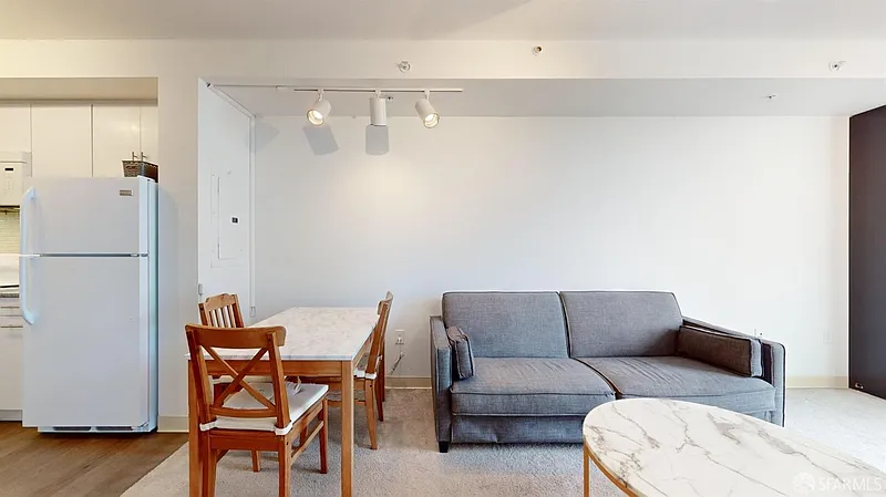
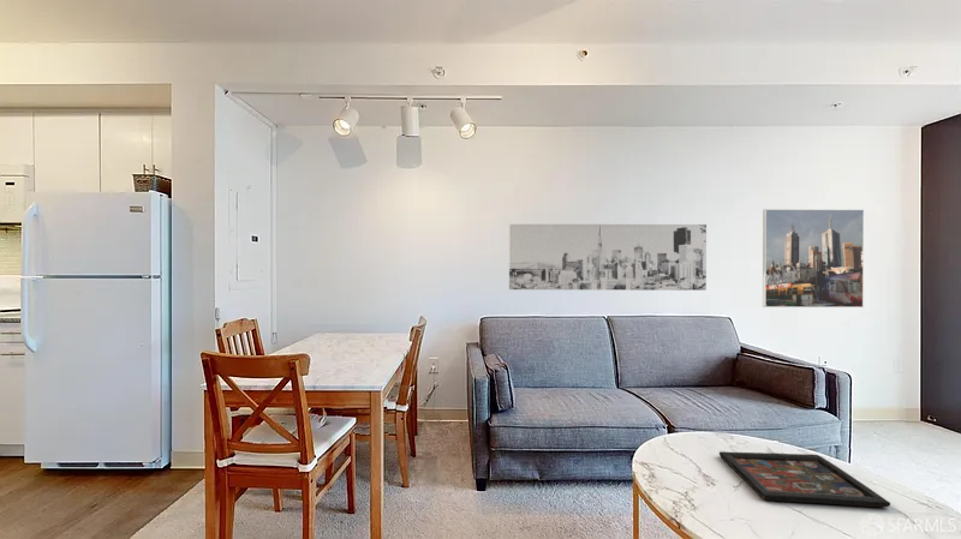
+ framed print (812, 258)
+ decorative tray (794, 475)
+ wall art (607, 257)
